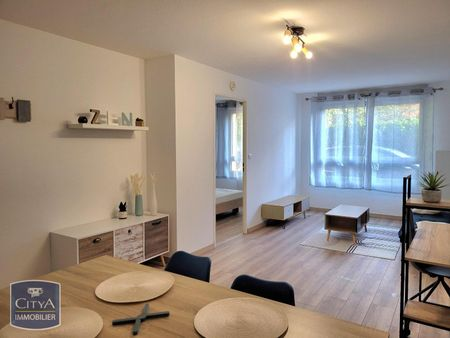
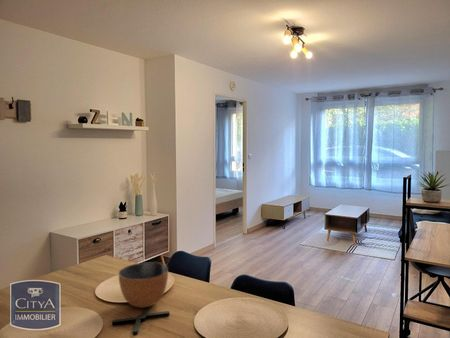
+ bowl (144, 287)
